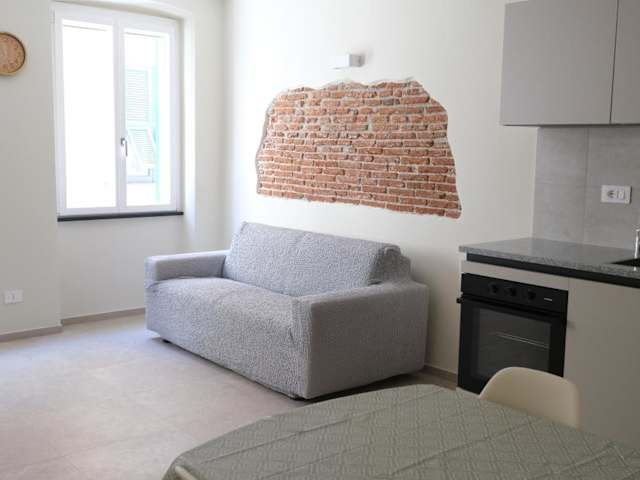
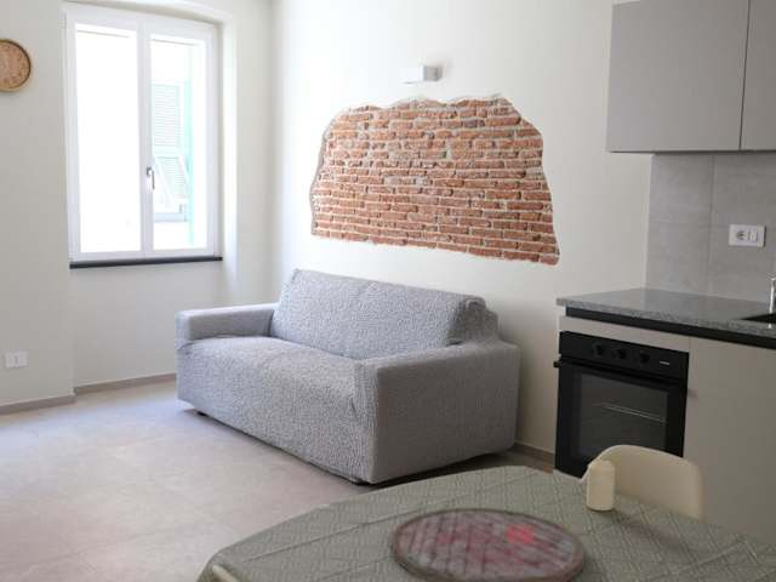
+ candle (600, 483)
+ cutting board (486, 546)
